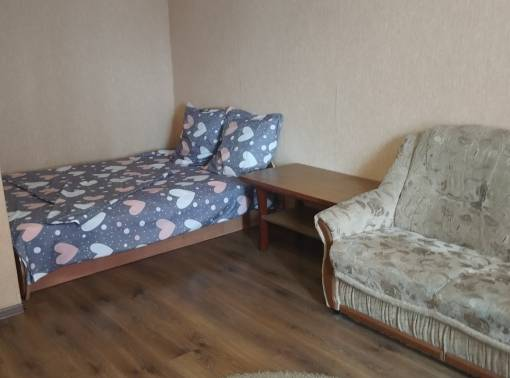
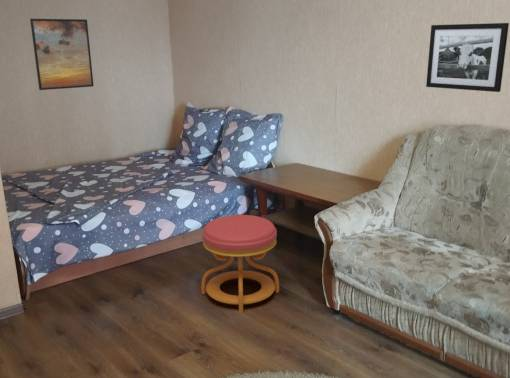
+ picture frame (464, 57)
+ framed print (63, 54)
+ stool (239, 259)
